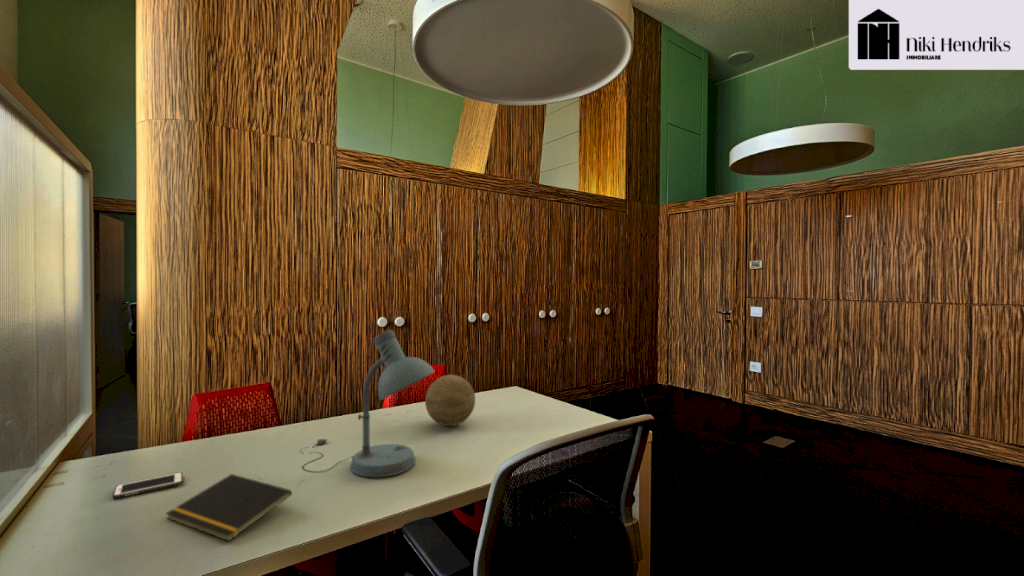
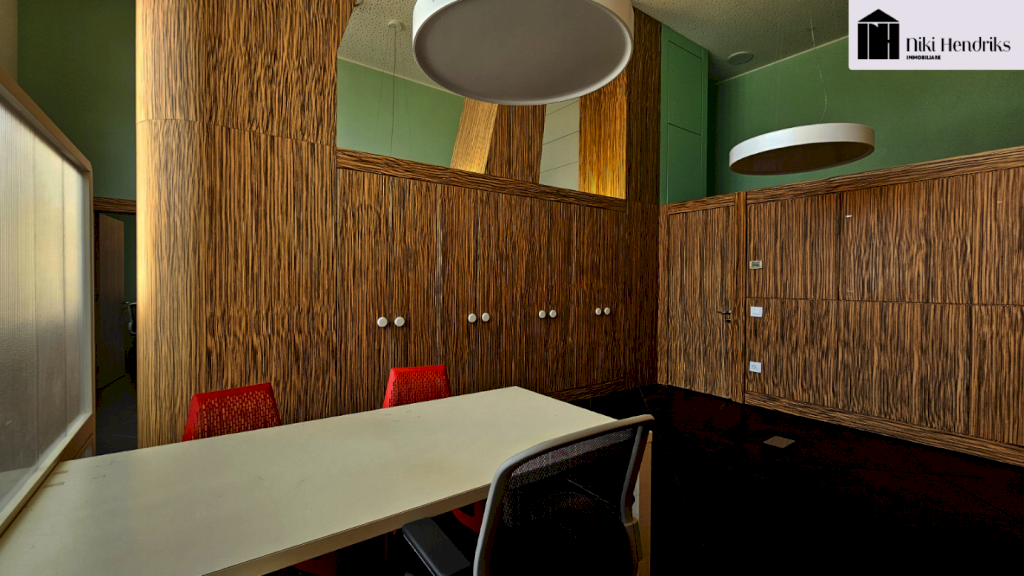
- decorative ball (450, 400)
- desk lamp (363, 394)
- cell phone (149, 484)
- notepad (230, 503)
